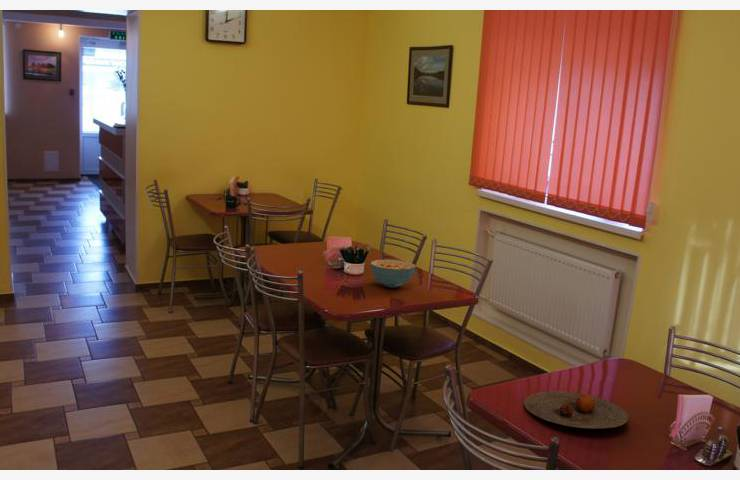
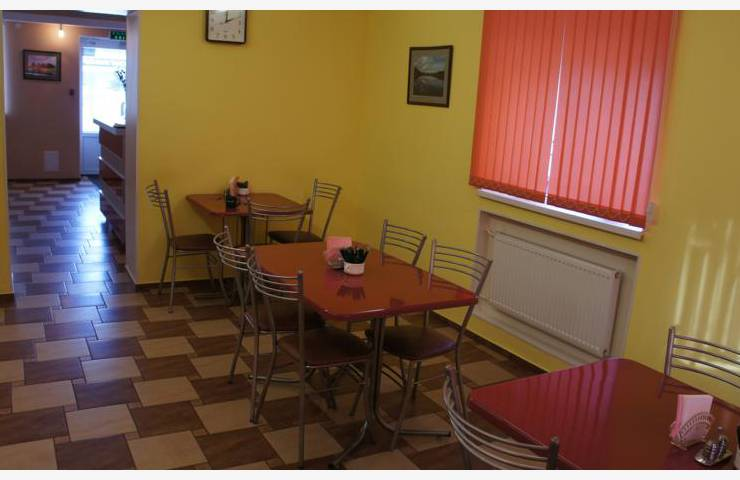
- plate (575, 404)
- cereal bowl (392, 275)
